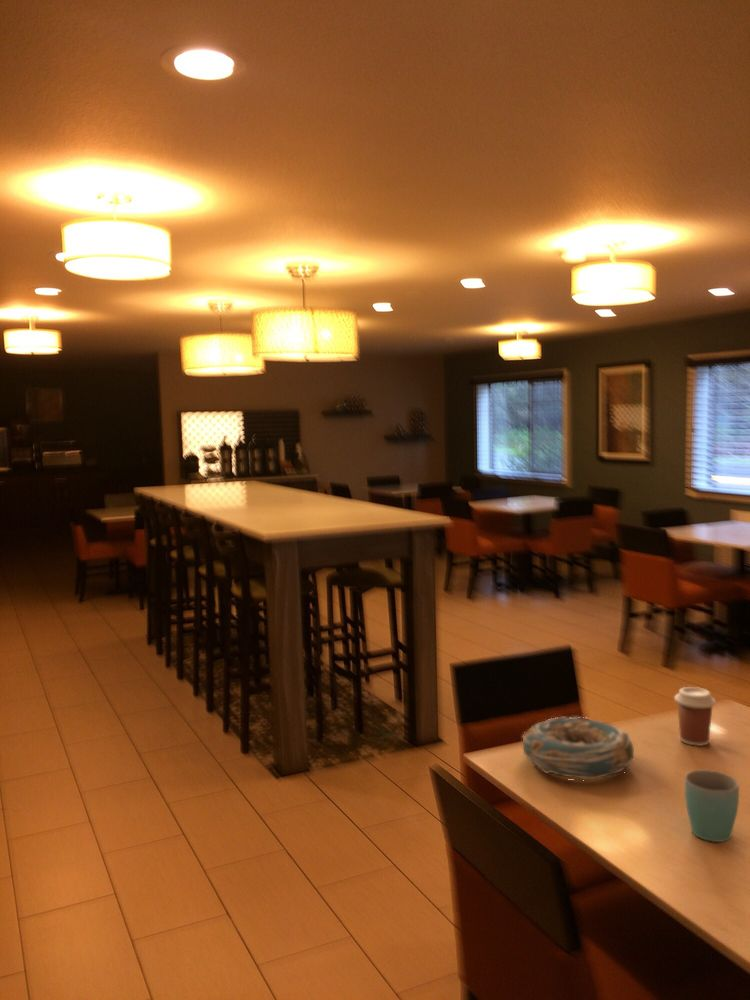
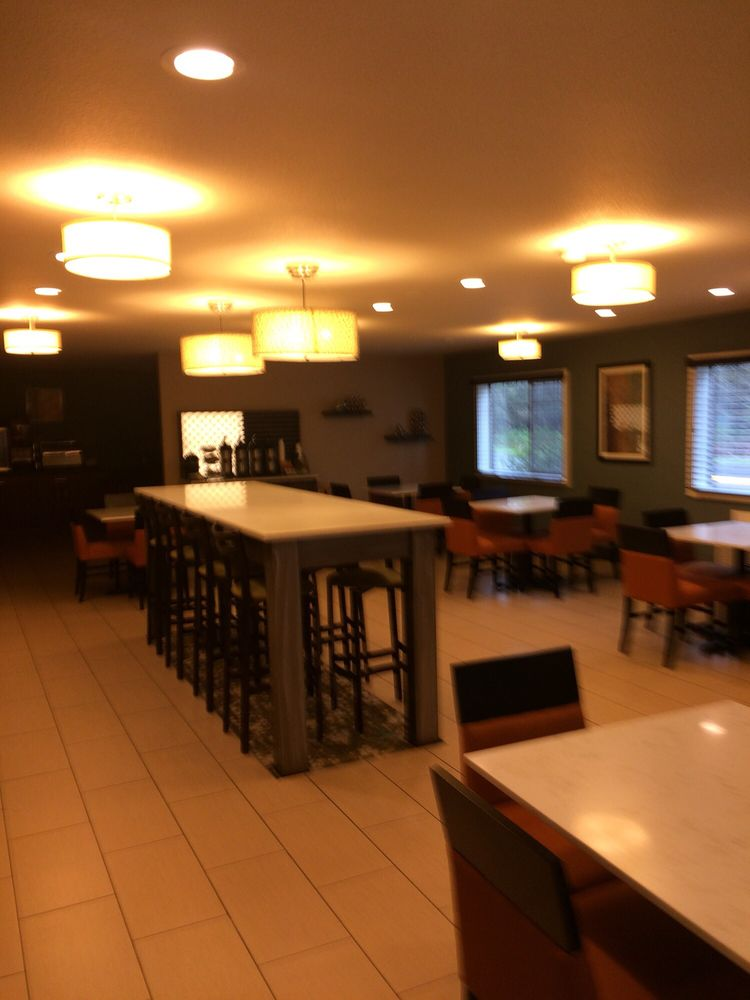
- decorative bowl (577, 746)
- mug (708, 801)
- coffee cup (694, 716)
